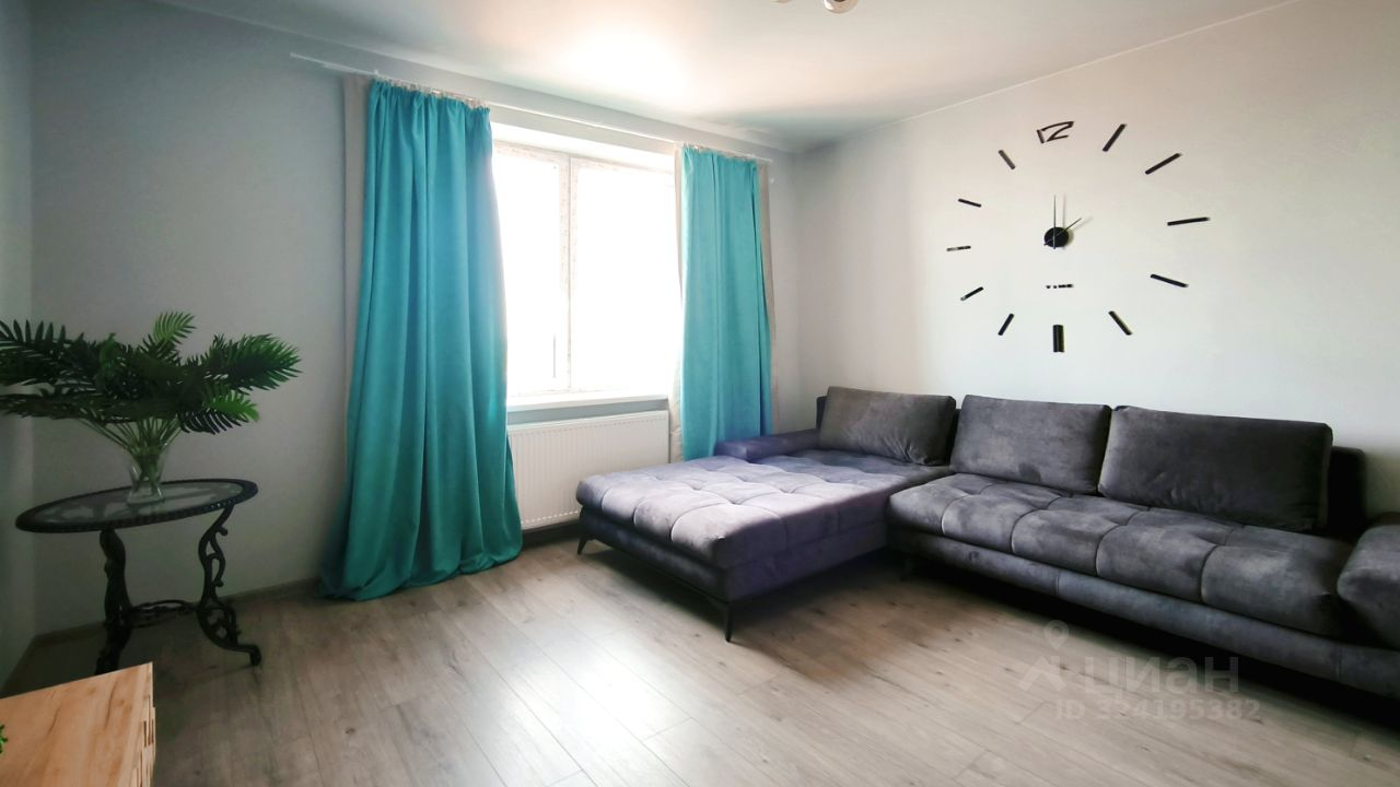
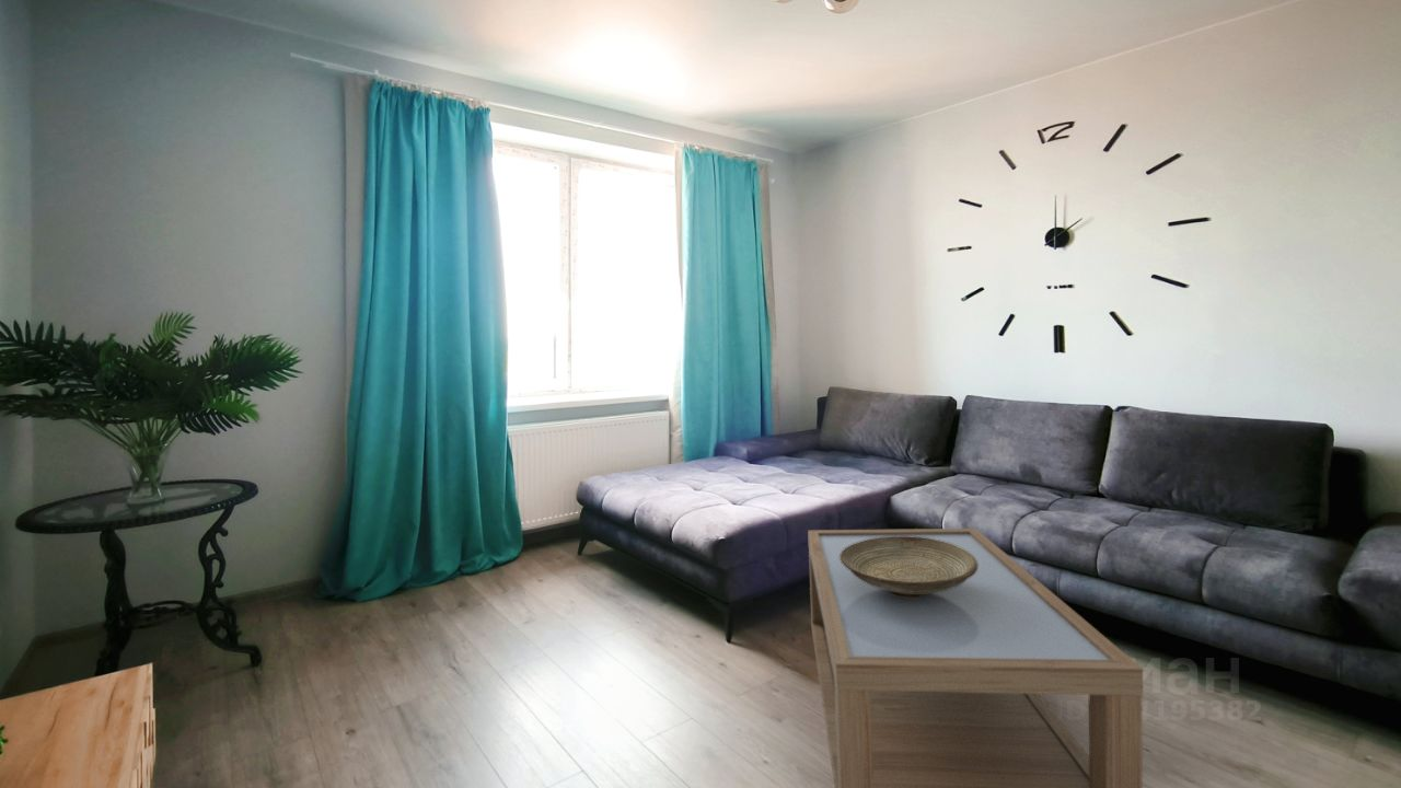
+ decorative bowl (906, 567)
+ coffee table (926, 642)
